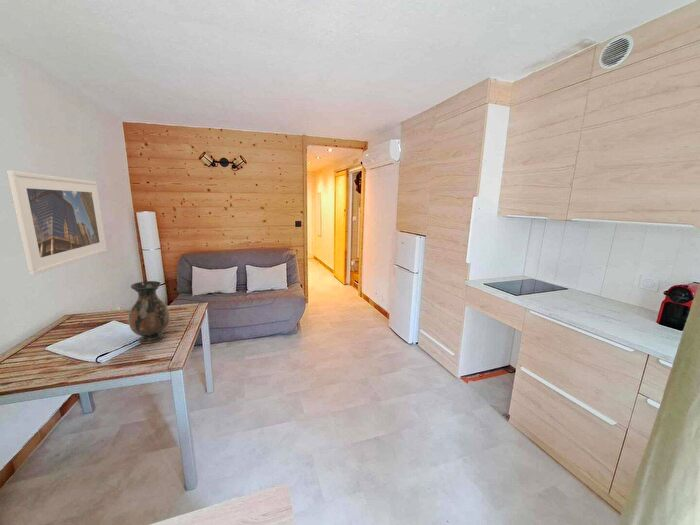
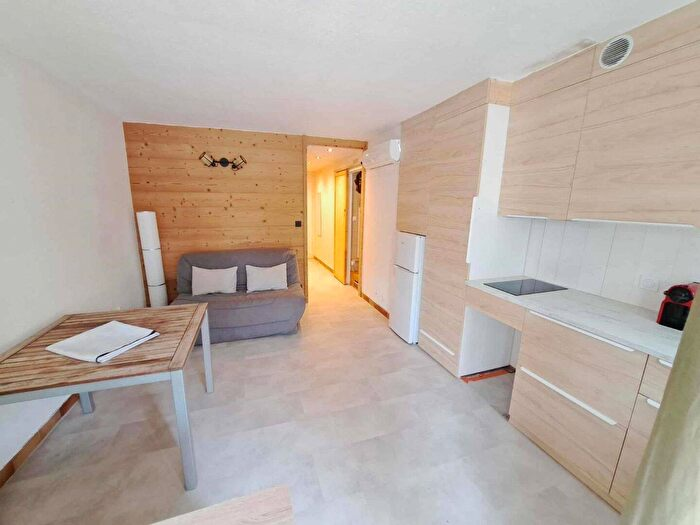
- vase (148, 311)
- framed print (68, 220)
